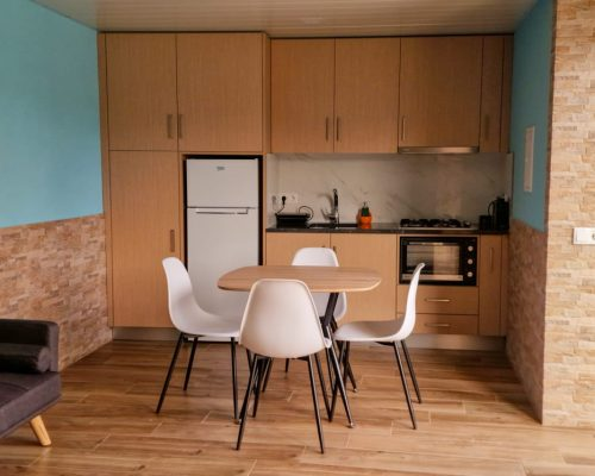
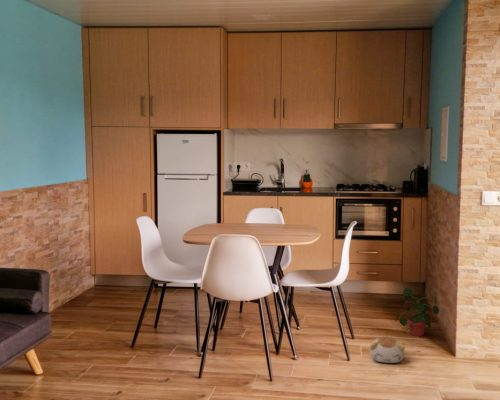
+ plush toy (386, 347)
+ potted plant (416, 311)
